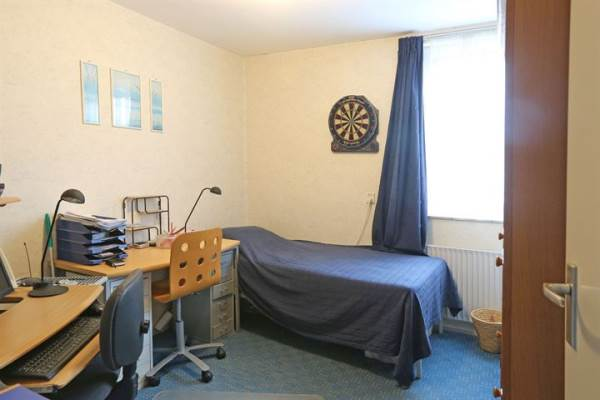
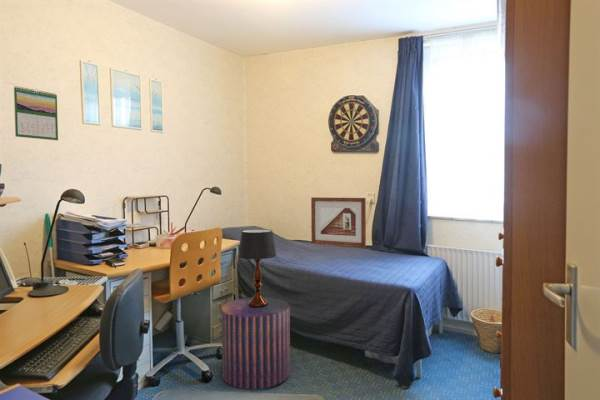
+ calendar (36, 113)
+ table lamp (257, 267)
+ stool (256, 339)
+ picture frame (337, 221)
